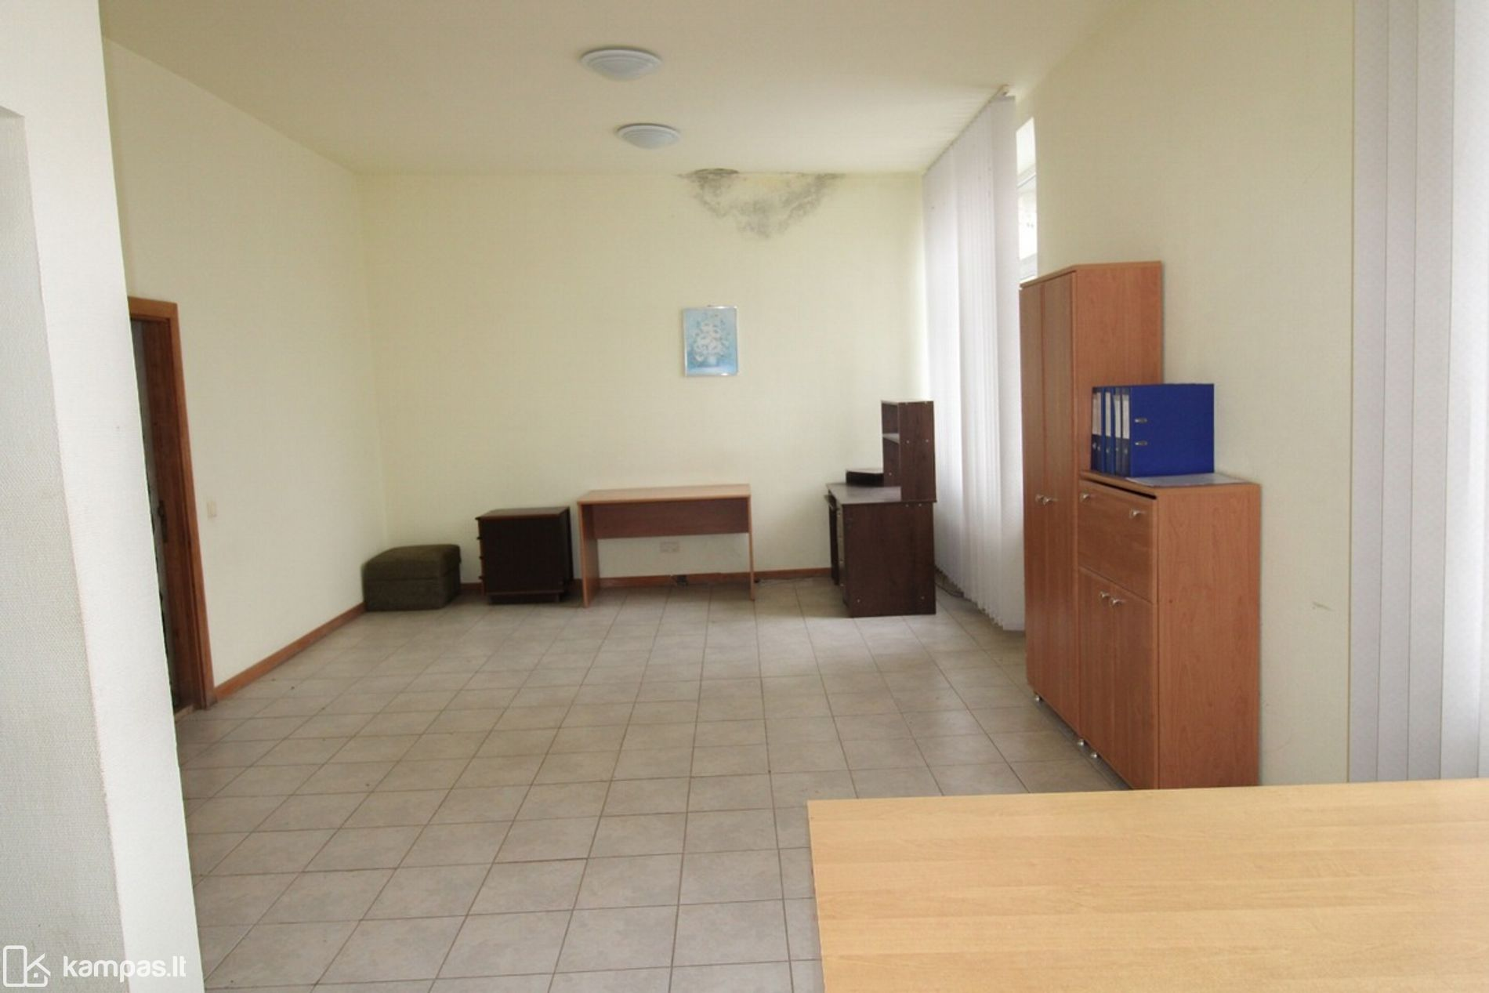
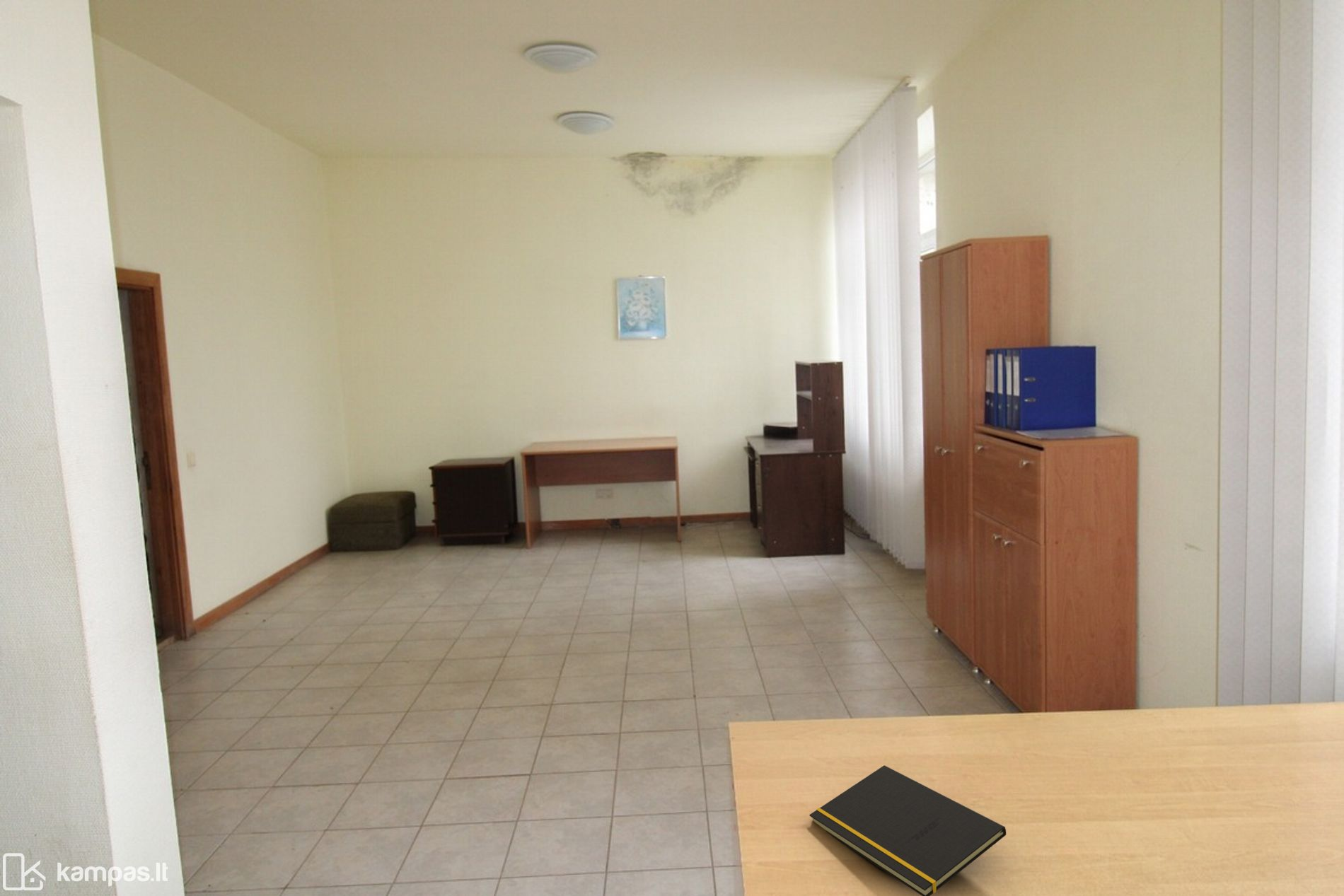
+ notepad (903, 824)
